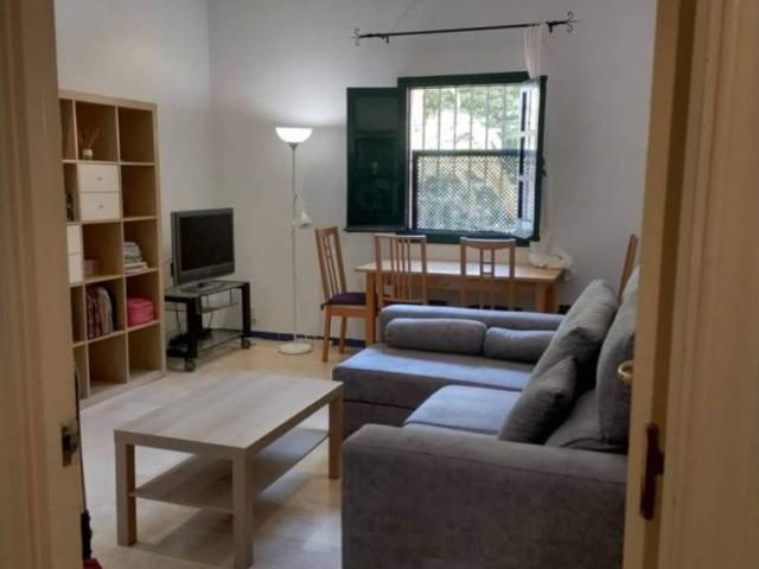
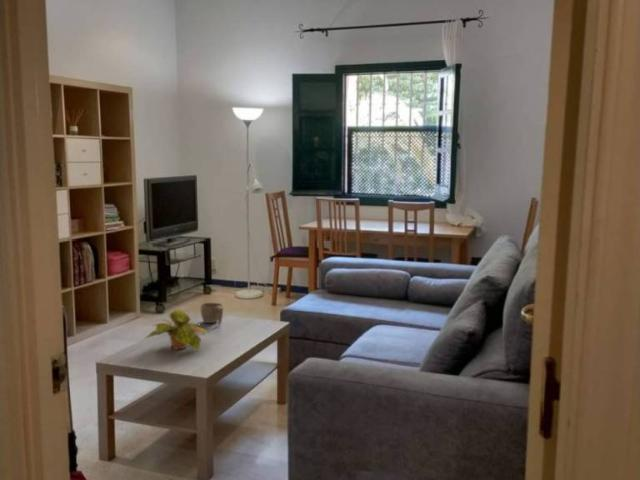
+ cup (213, 314)
+ plant (181, 331)
